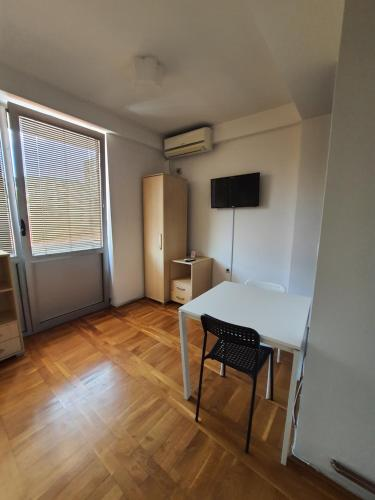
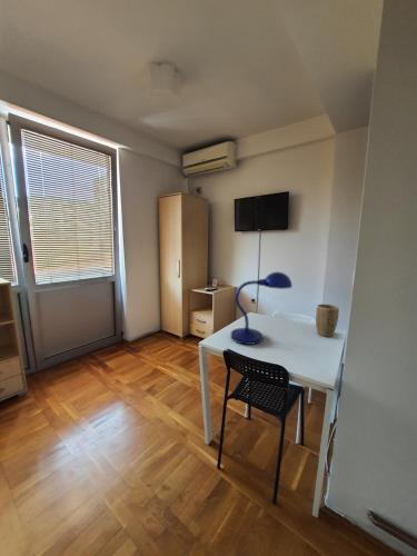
+ desk lamp (245, 311)
+ plant pot (326, 320)
